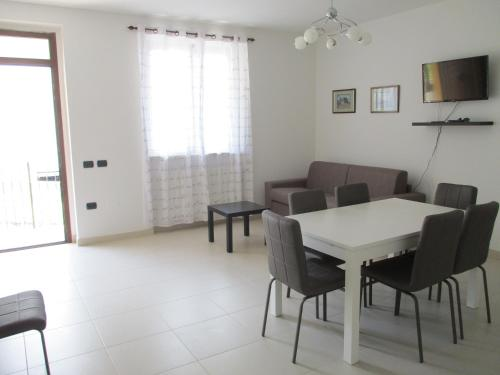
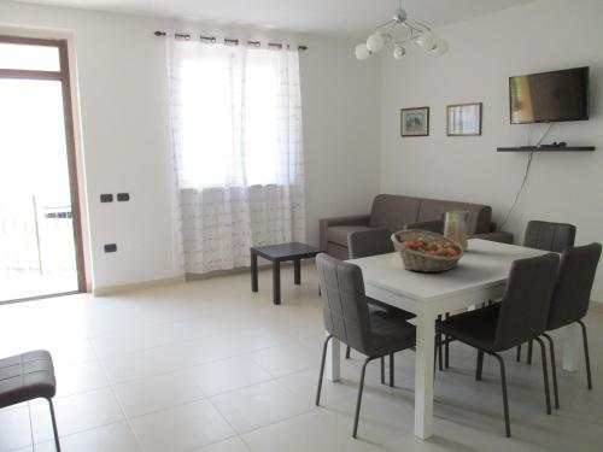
+ vase (453, 230)
+ fruit basket (427, 250)
